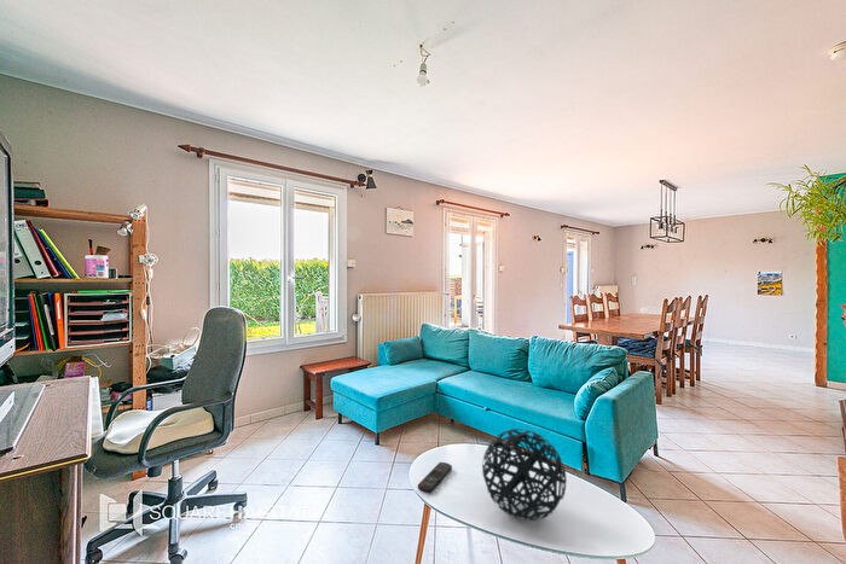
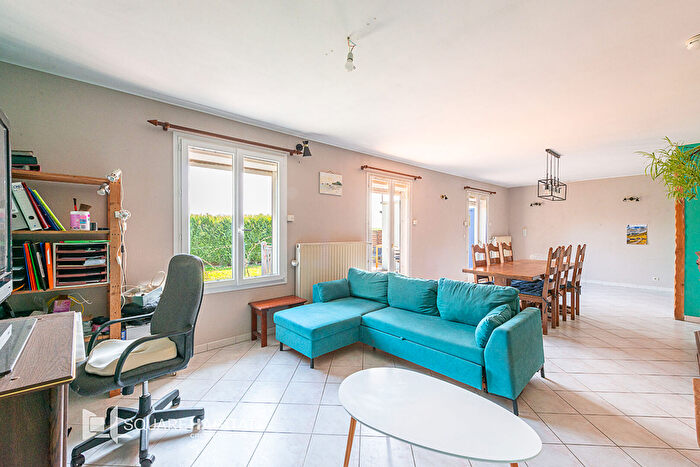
- remote control (435, 476)
- decorative orb (522, 471)
